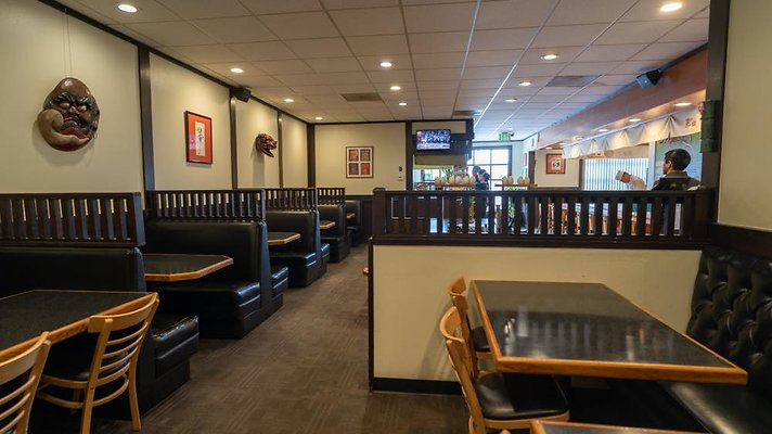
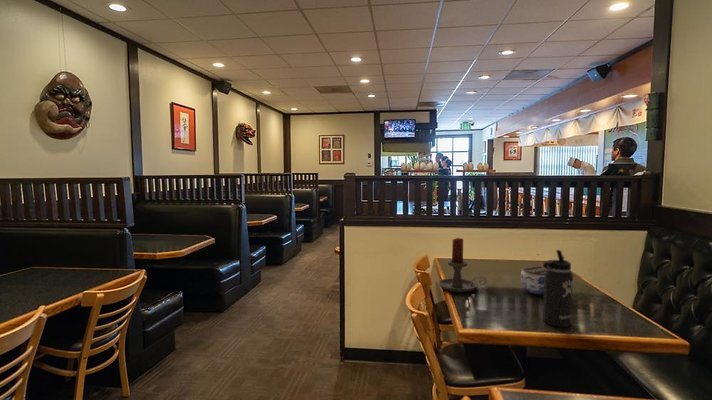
+ jar (537, 280)
+ candle holder (462, 262)
+ thermos bottle (555, 286)
